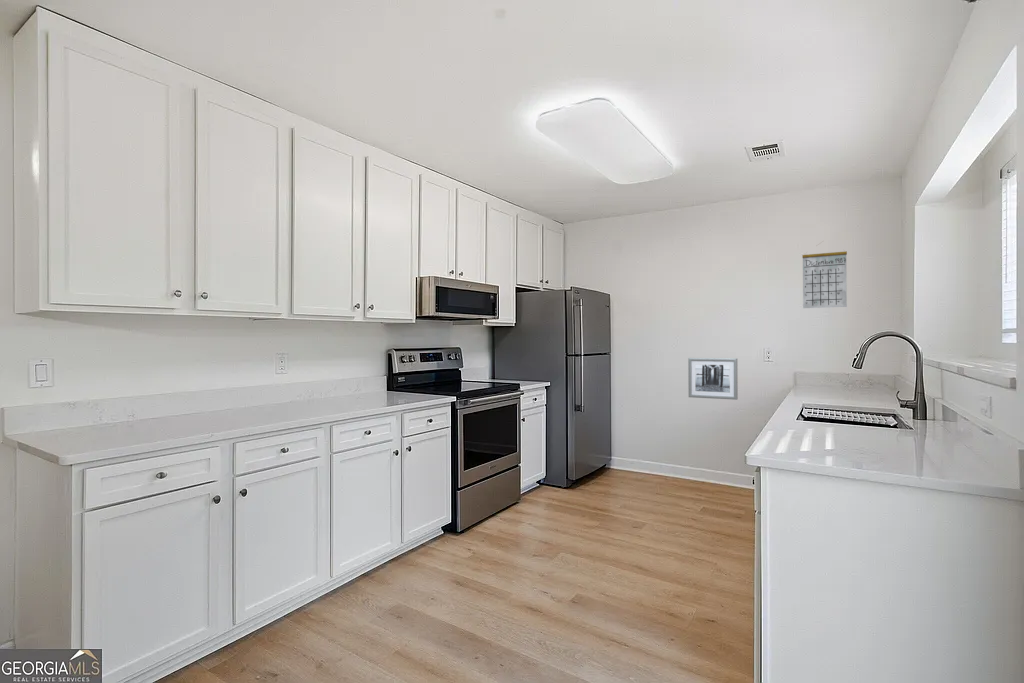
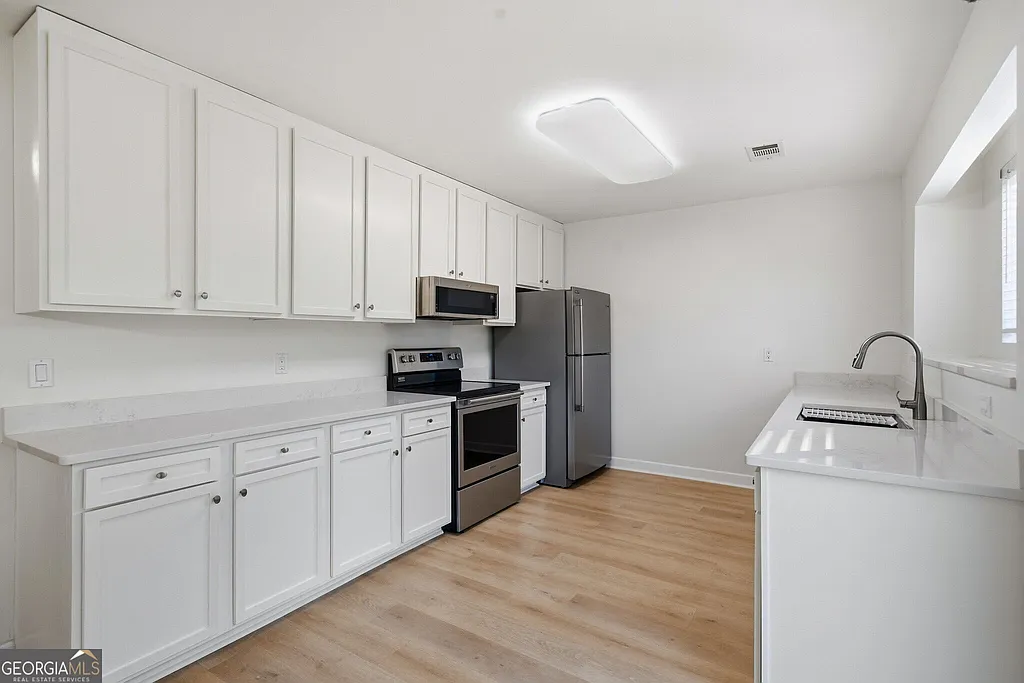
- wall art (712, 378)
- calendar (824, 273)
